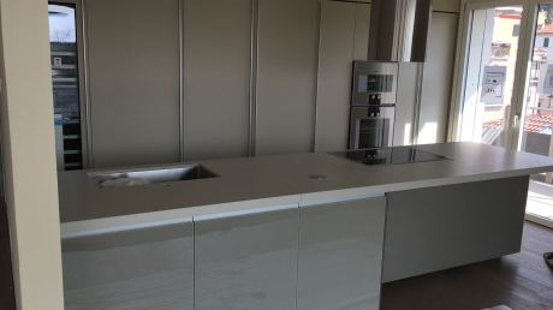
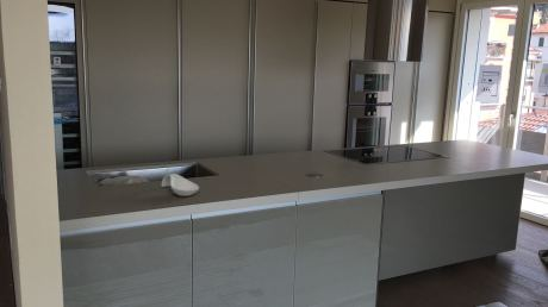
+ spoon rest (178, 183)
